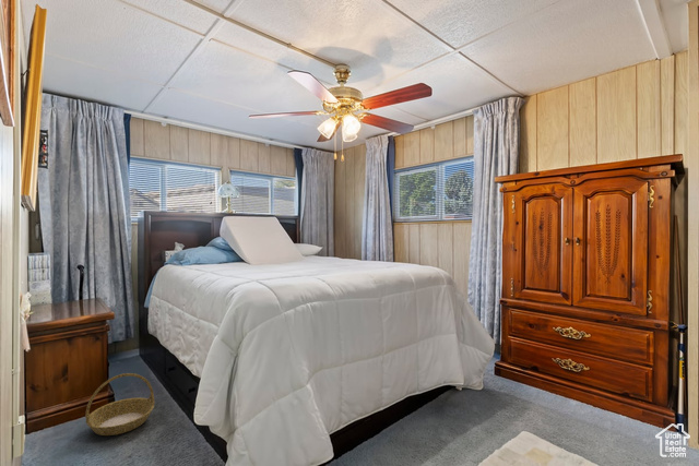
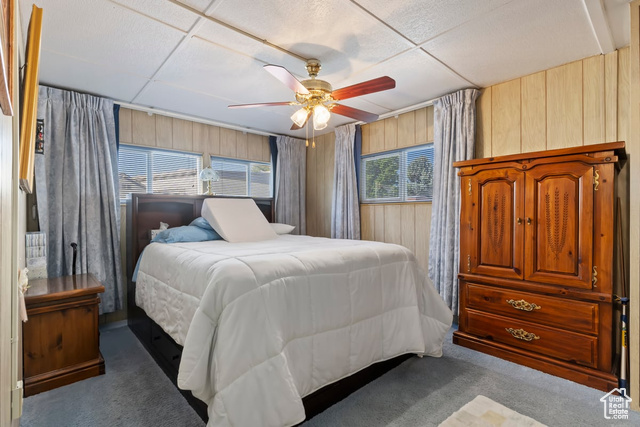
- basket (121, 399)
